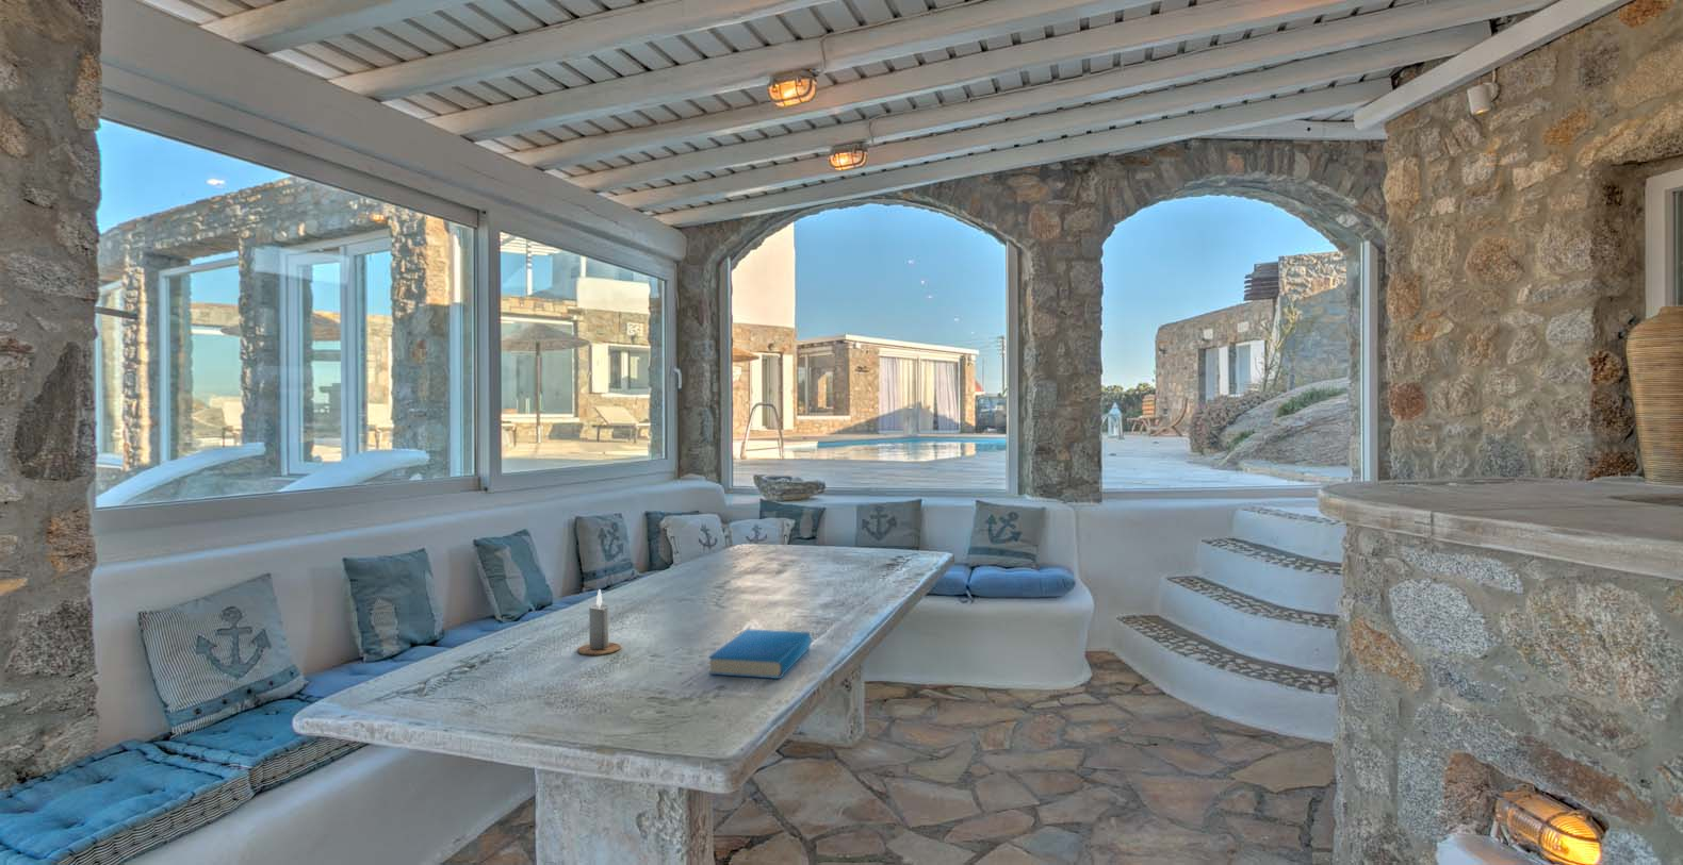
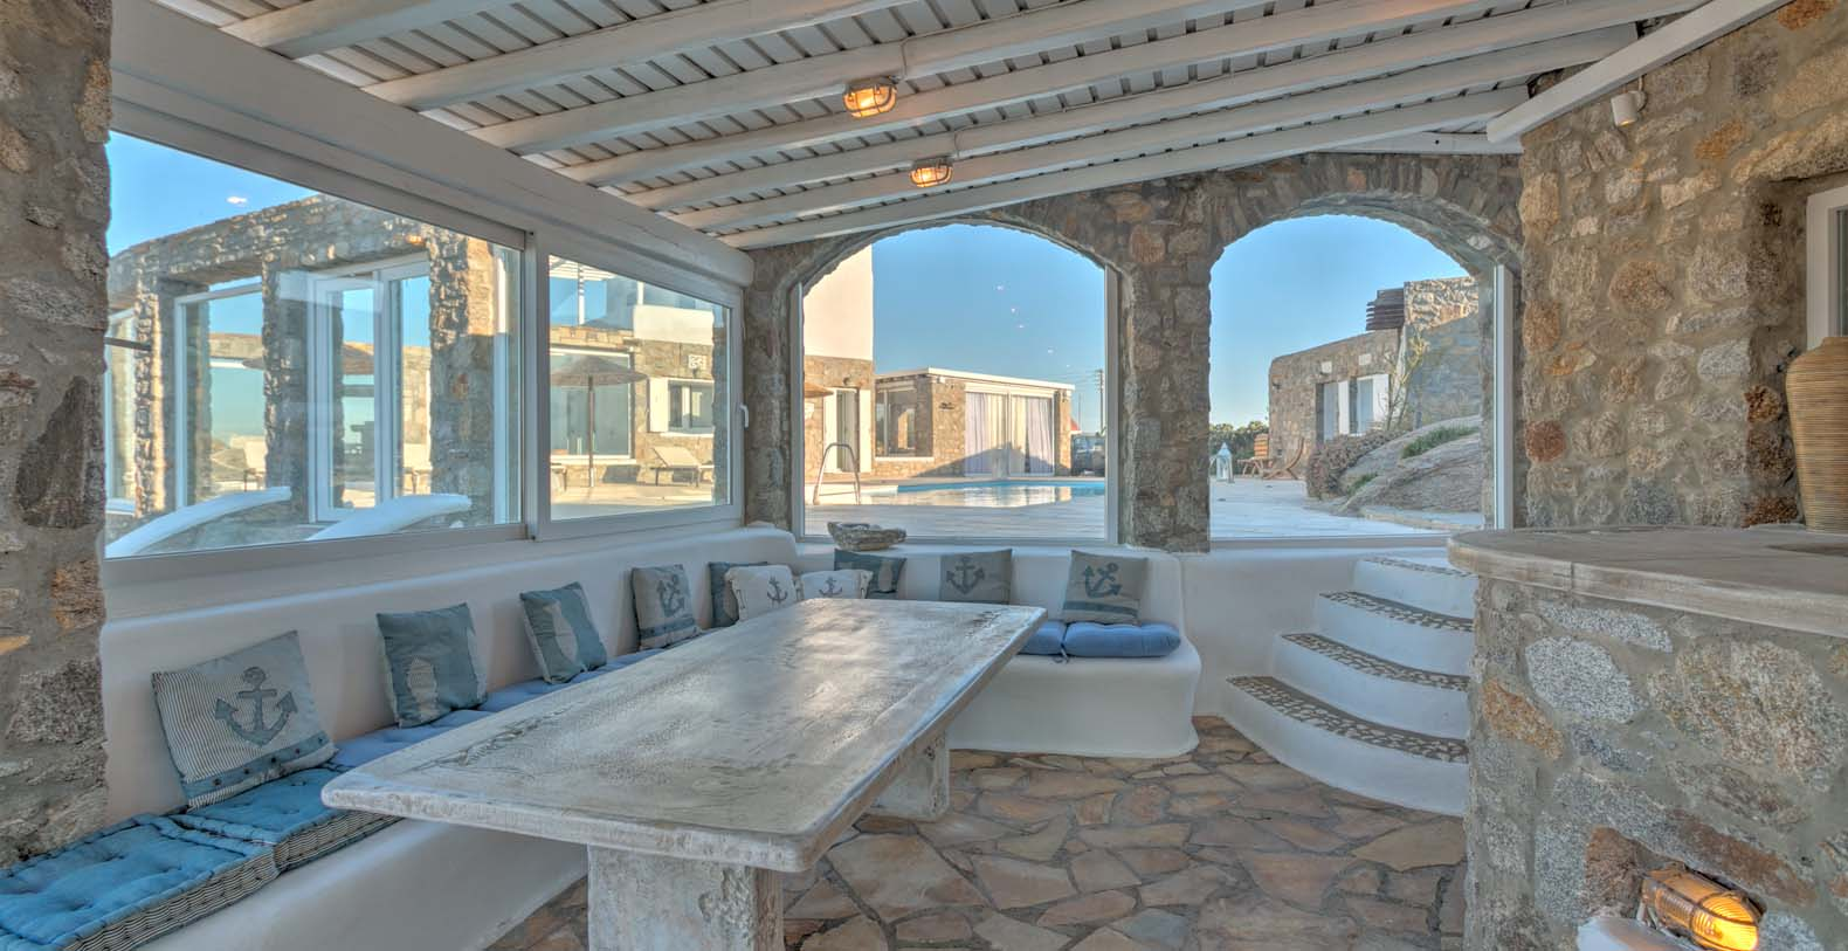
- book (763, 651)
- candle (599, 618)
